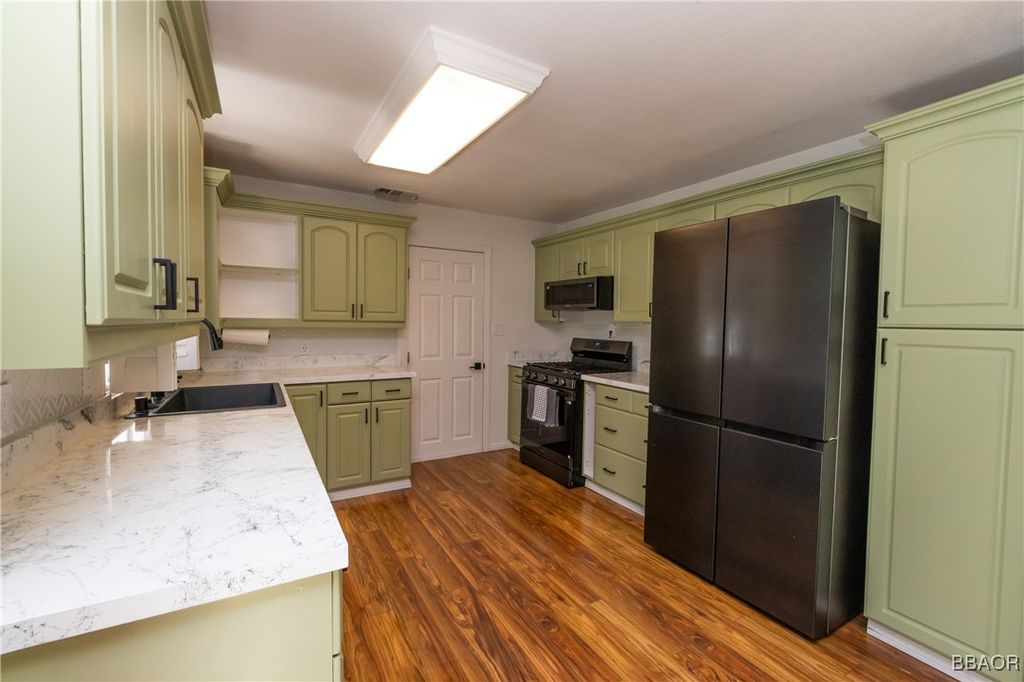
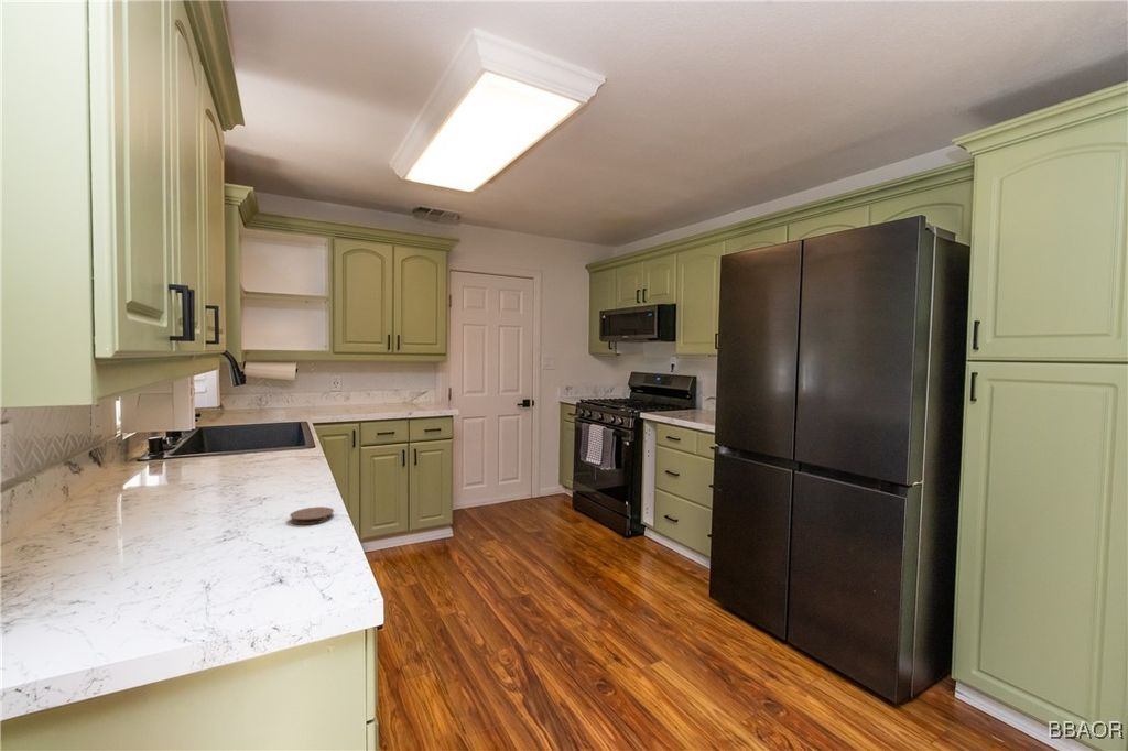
+ coaster (312, 515)
